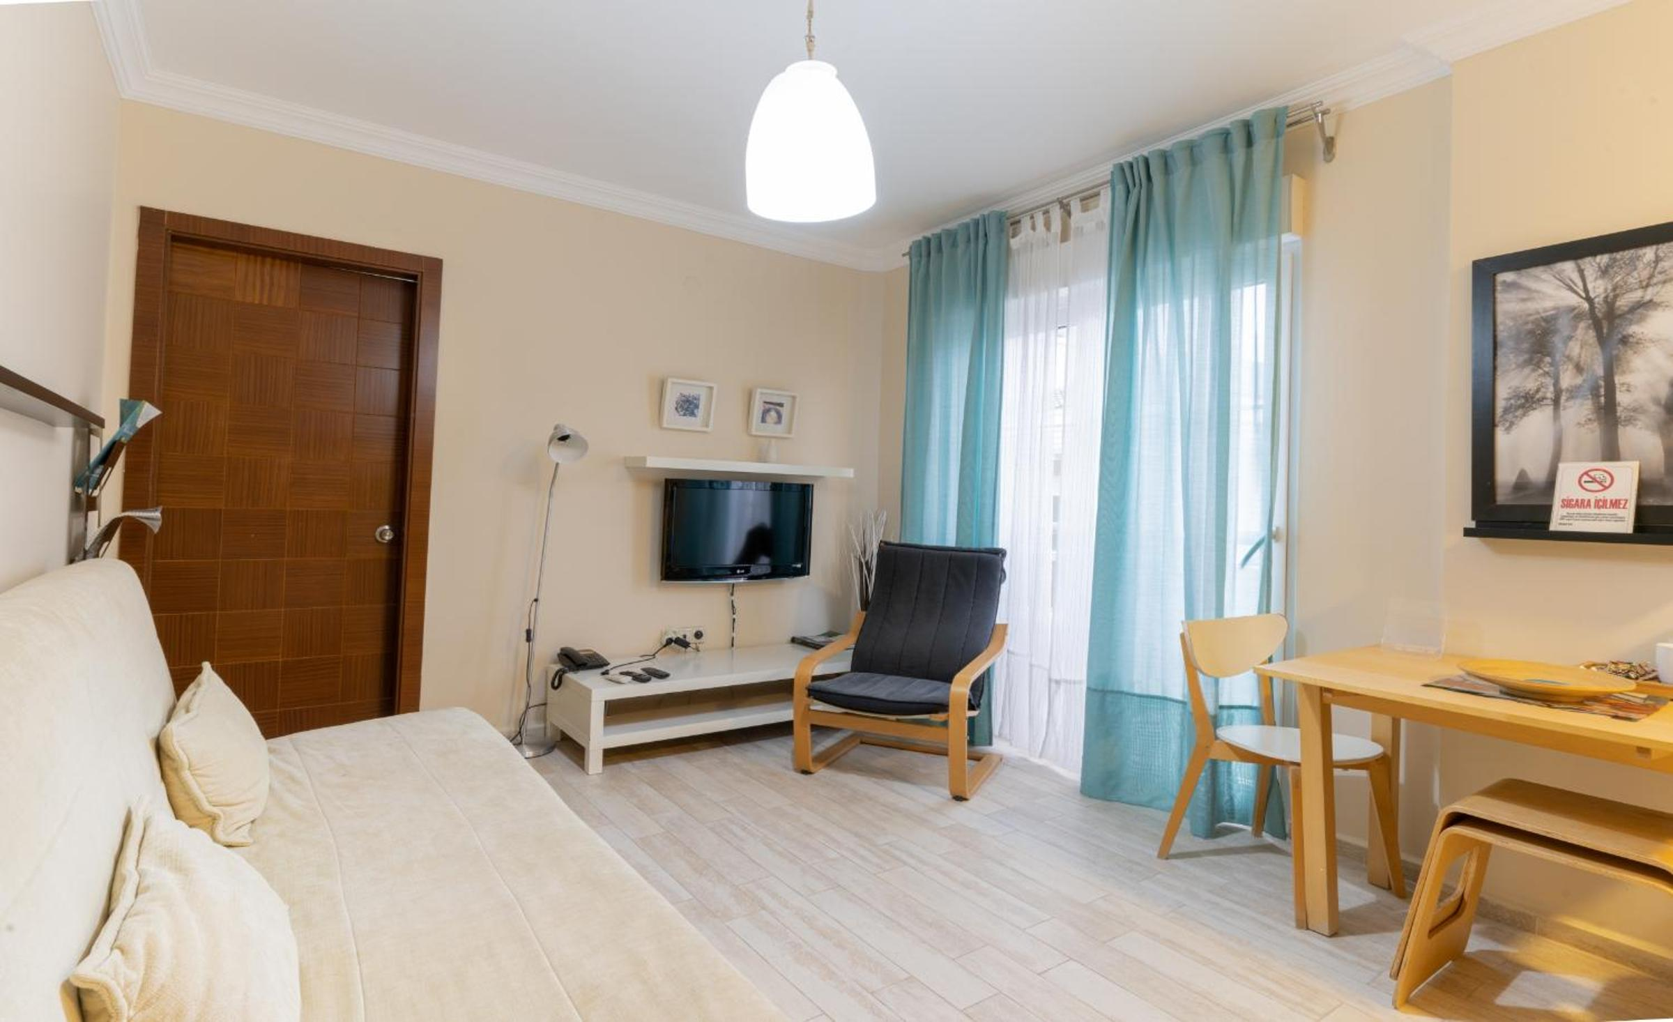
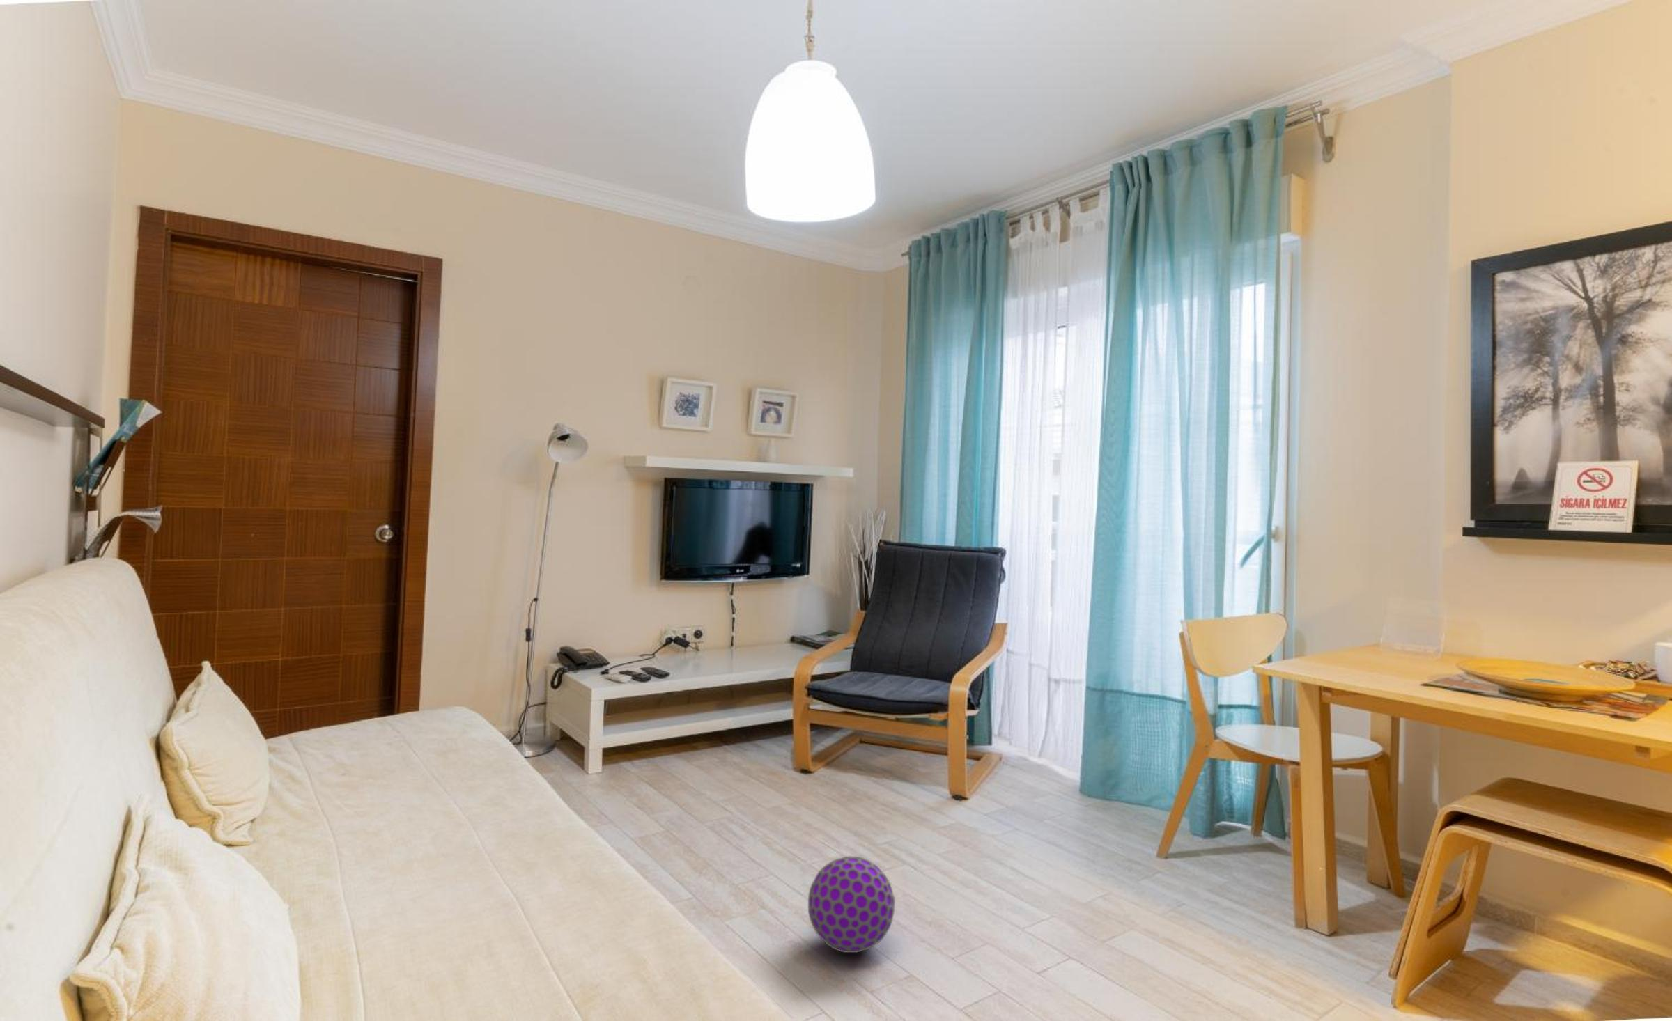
+ ball (850, 903)
